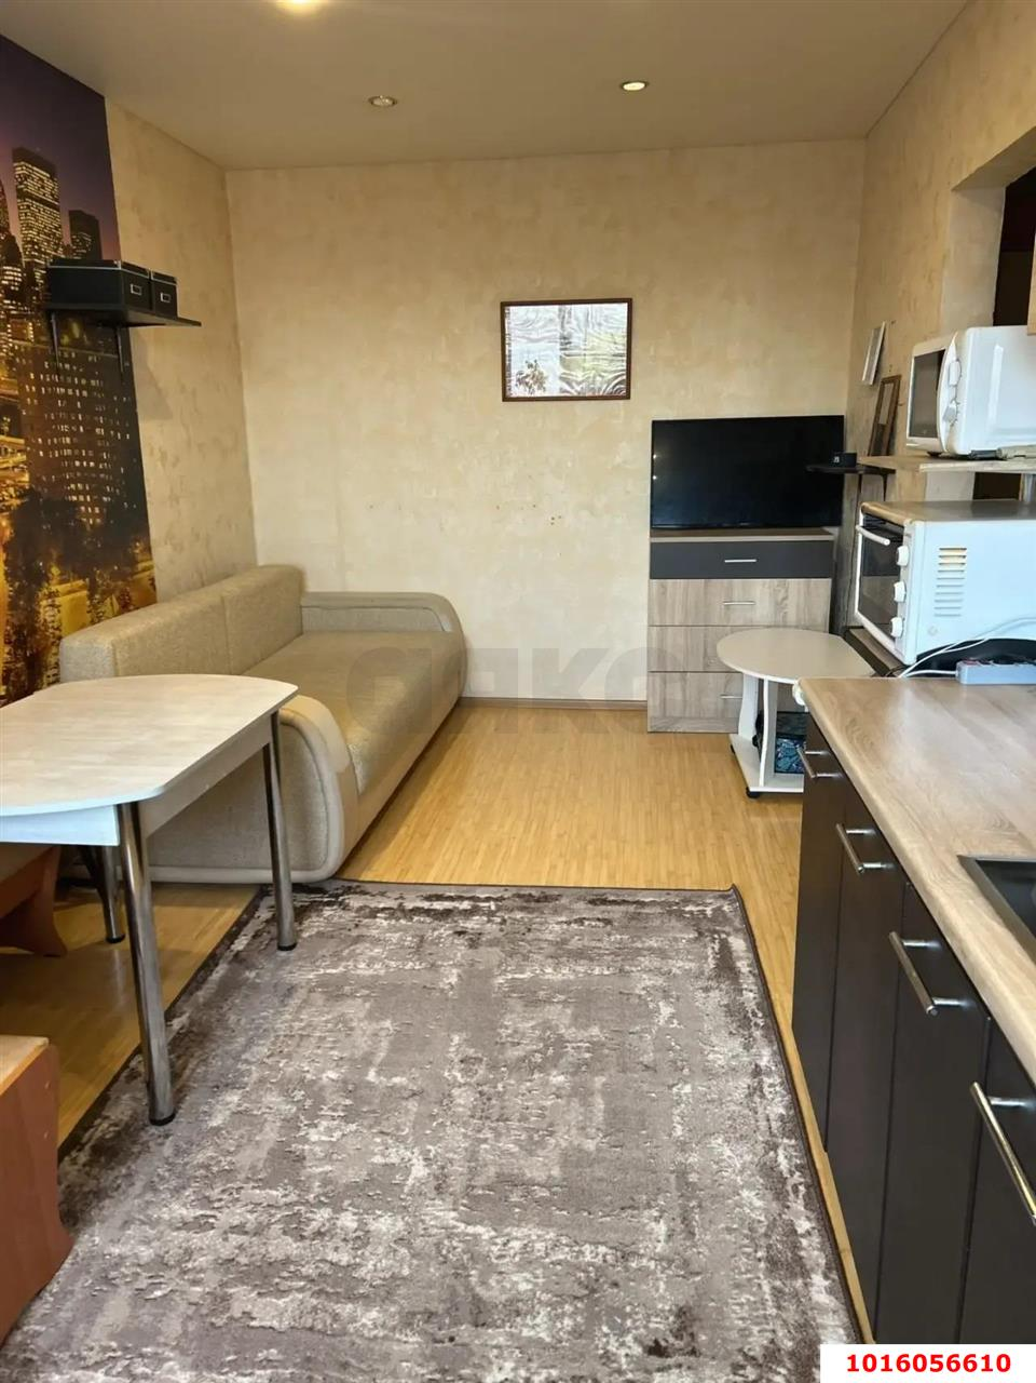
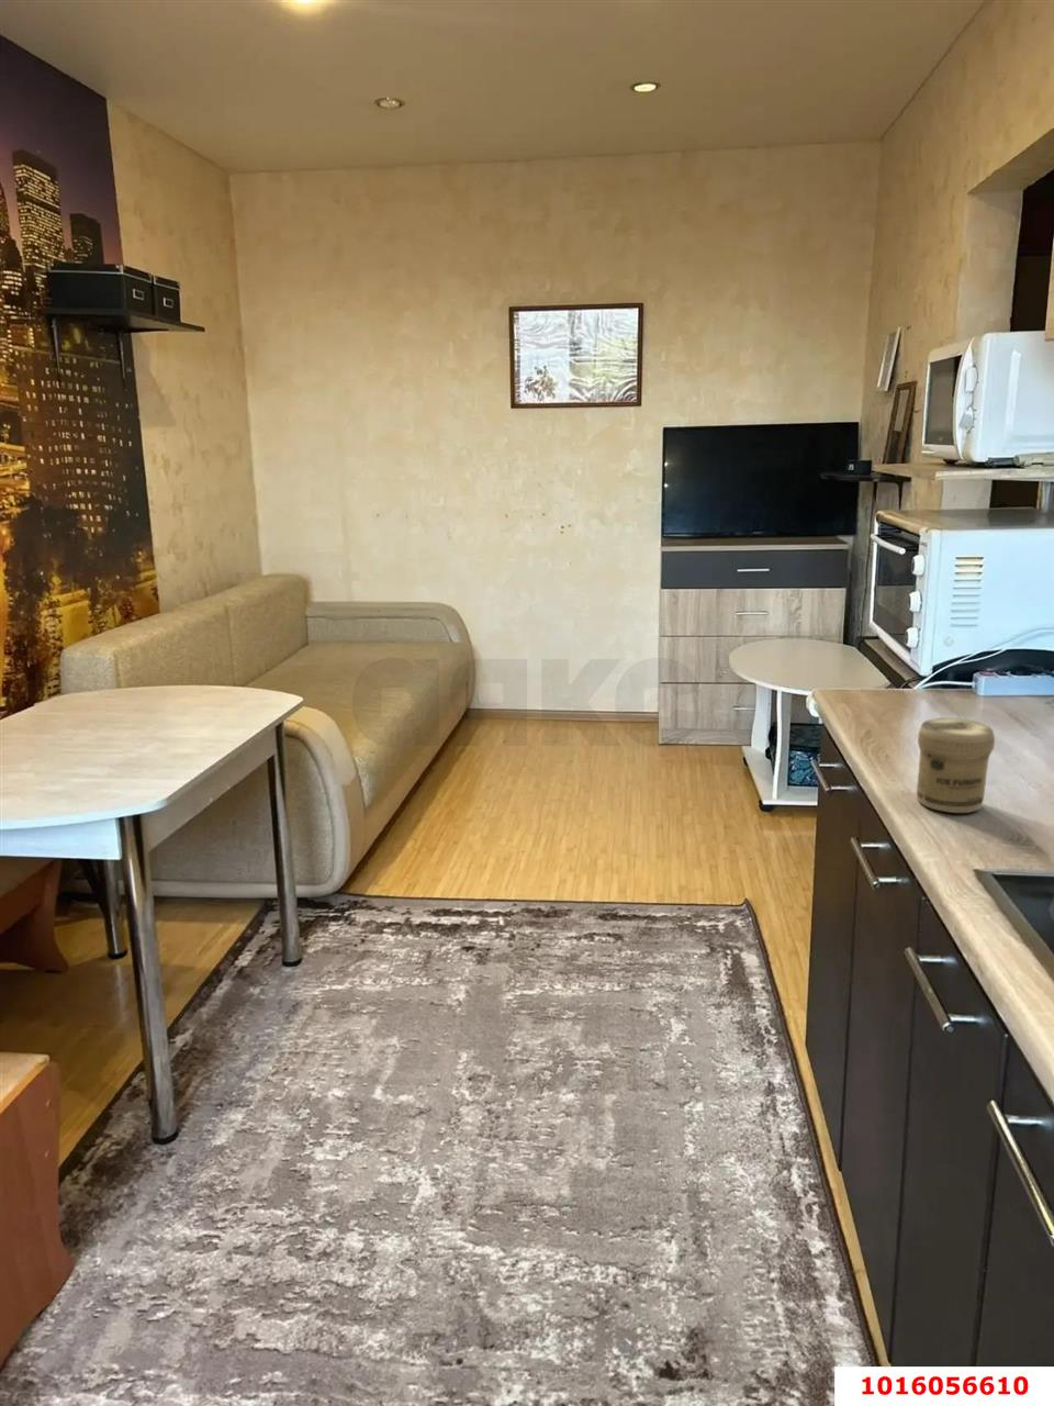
+ jar (953, 765)
